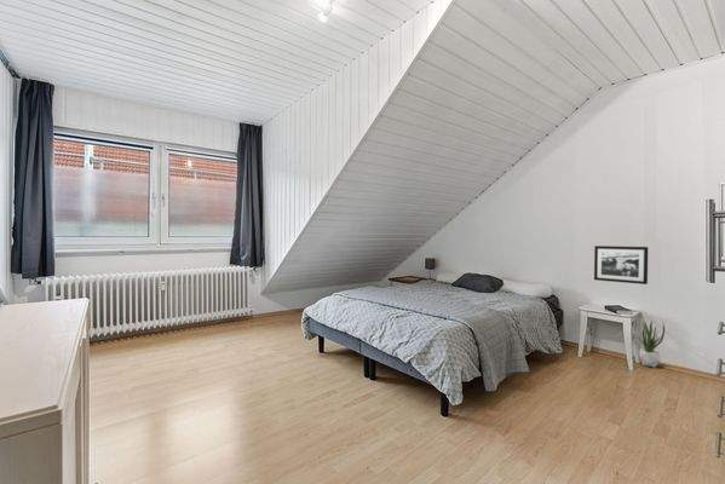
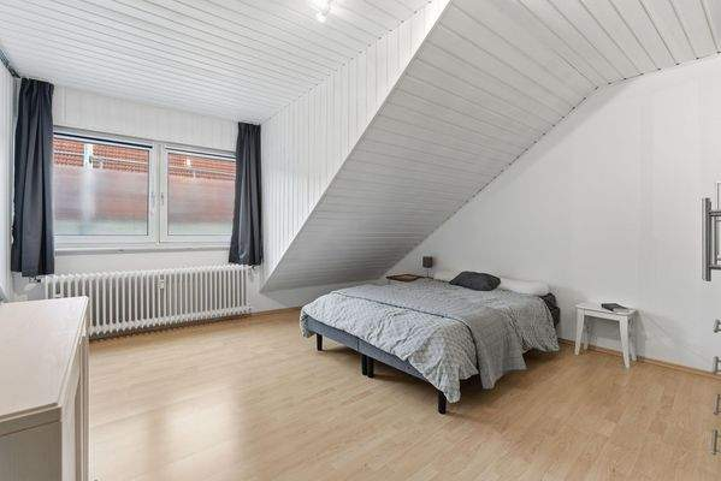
- picture frame (620, 264)
- potted plant (651, 342)
